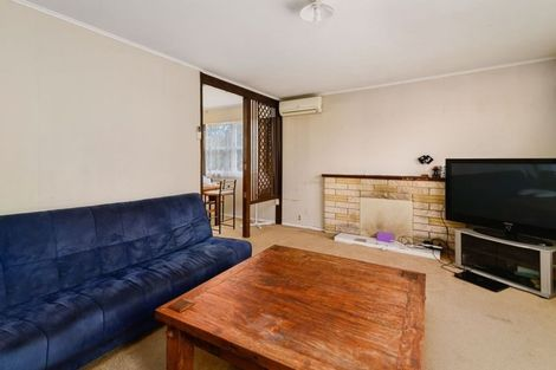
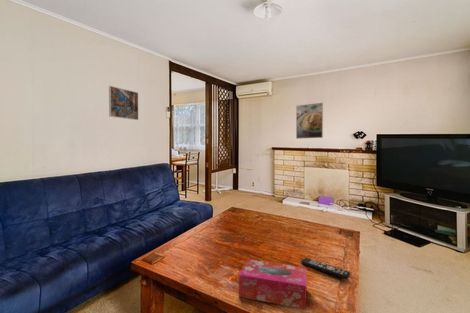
+ remote control (324, 267)
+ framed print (124, 103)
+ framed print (309, 121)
+ tissue box (273, 281)
